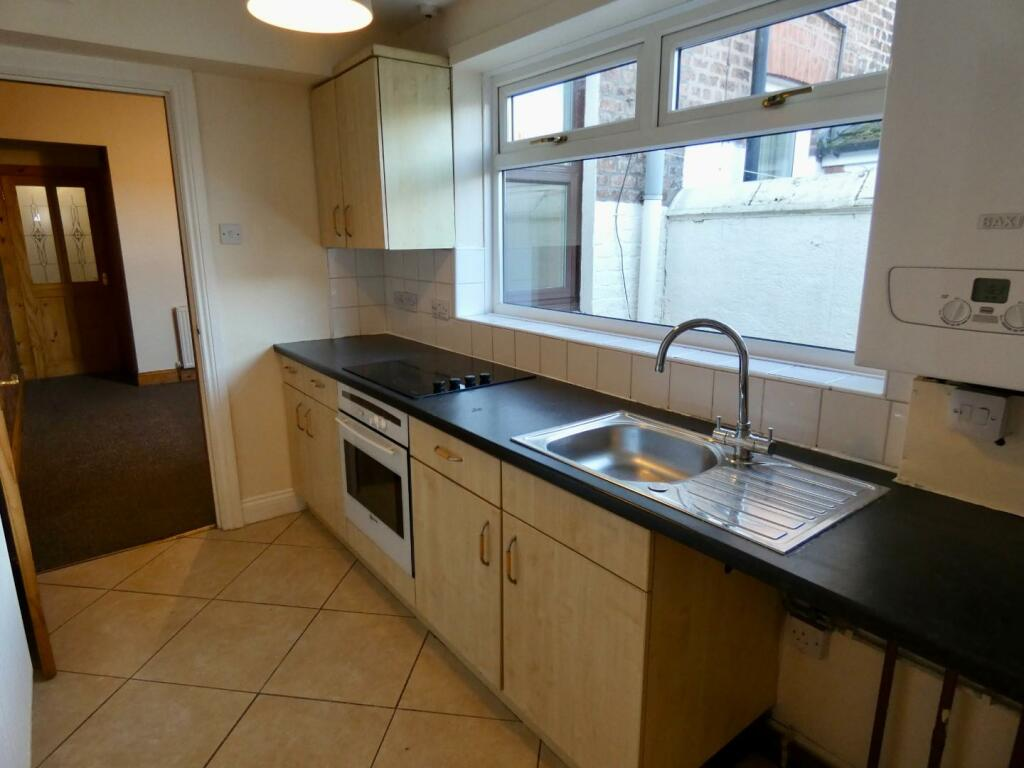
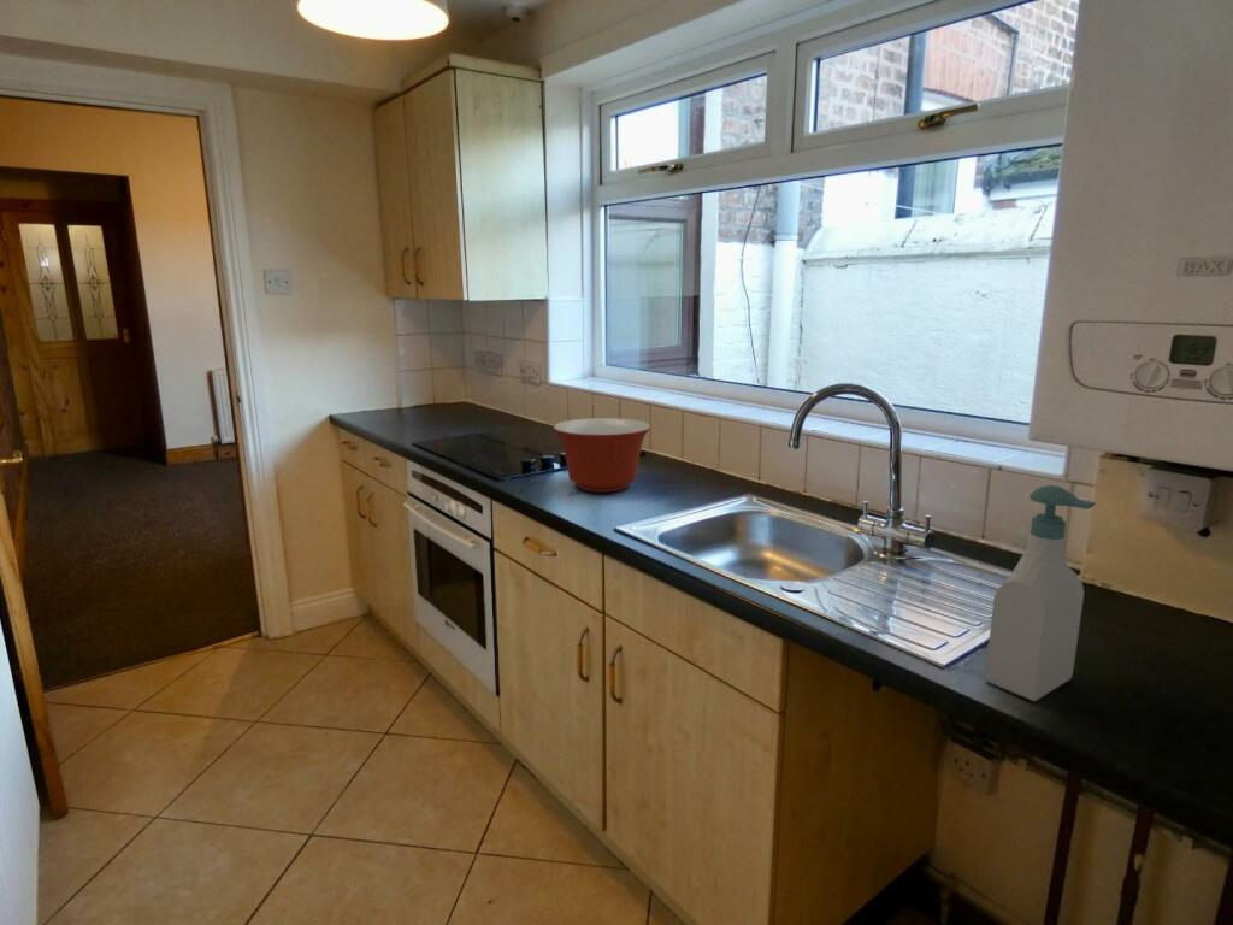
+ mixing bowl (602, 455)
+ soap bottle (1048, 588)
